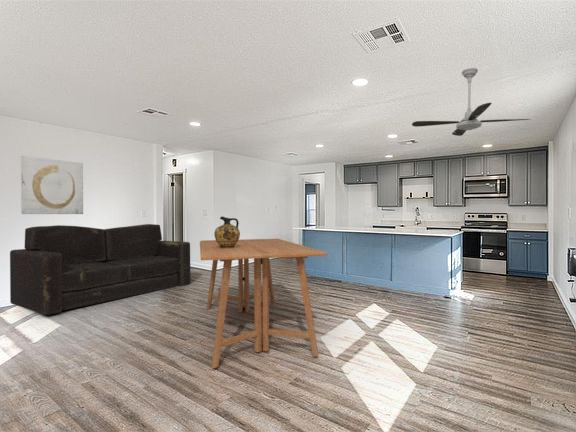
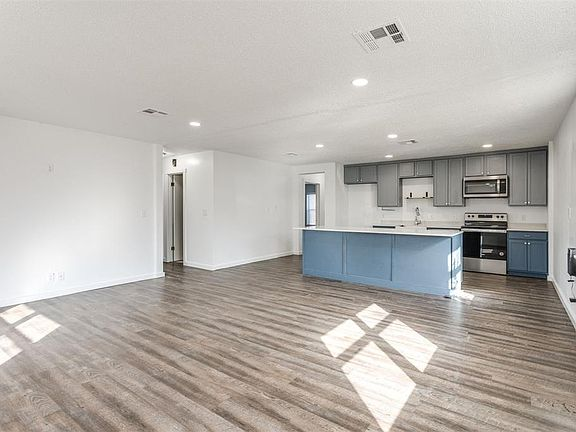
- ceiling fan (468, 99)
- ceramic jug (227, 231)
- dining table (248, 286)
- sofa (110, 258)
- wall art (53, 186)
